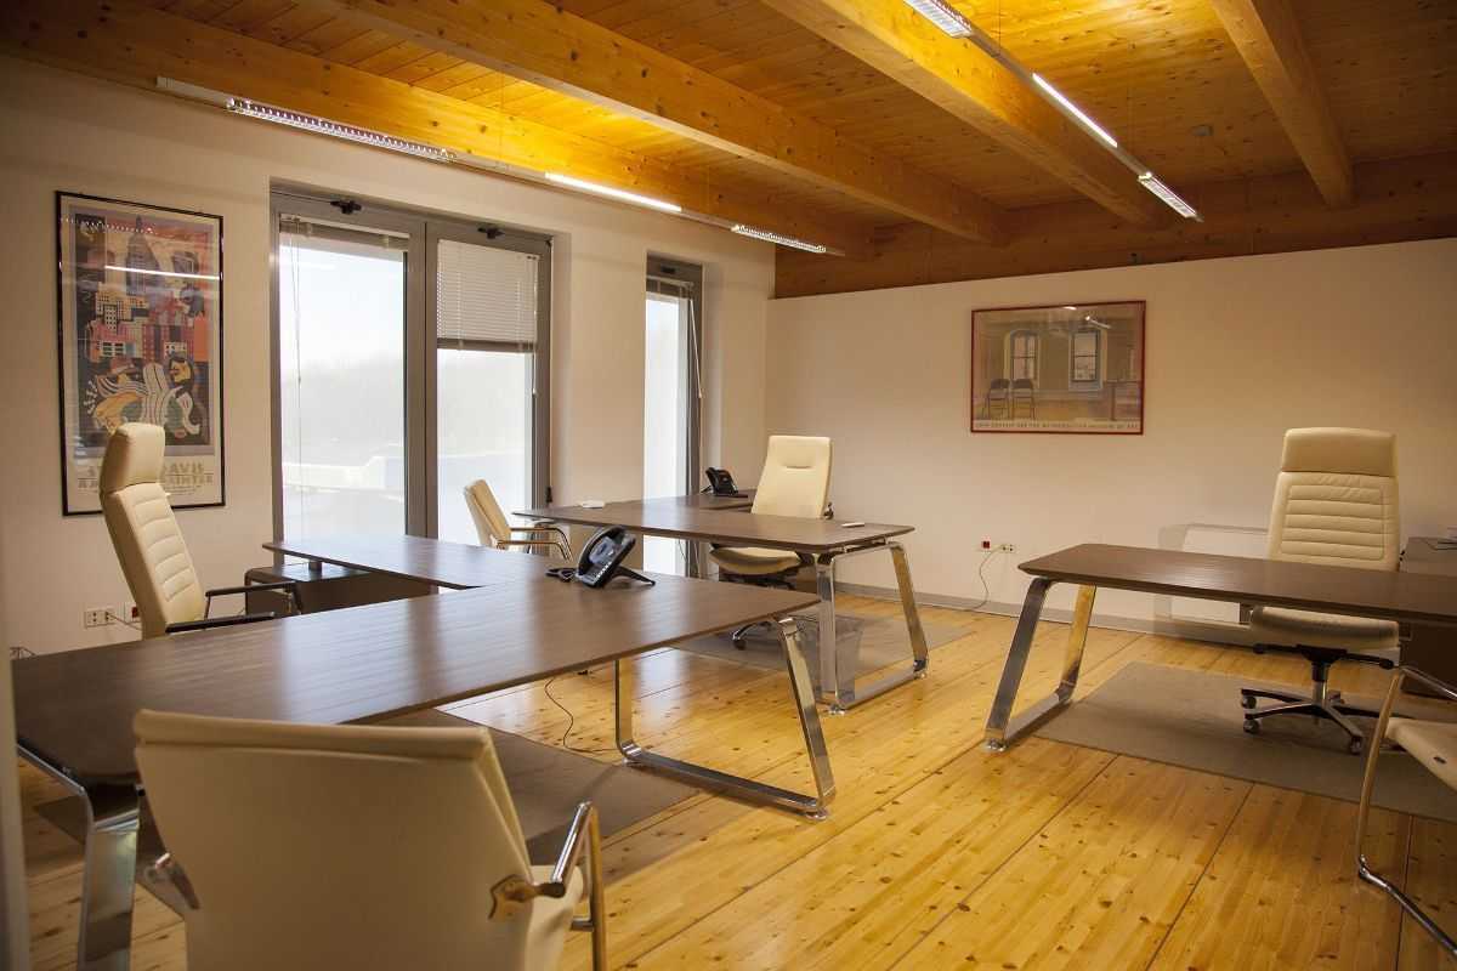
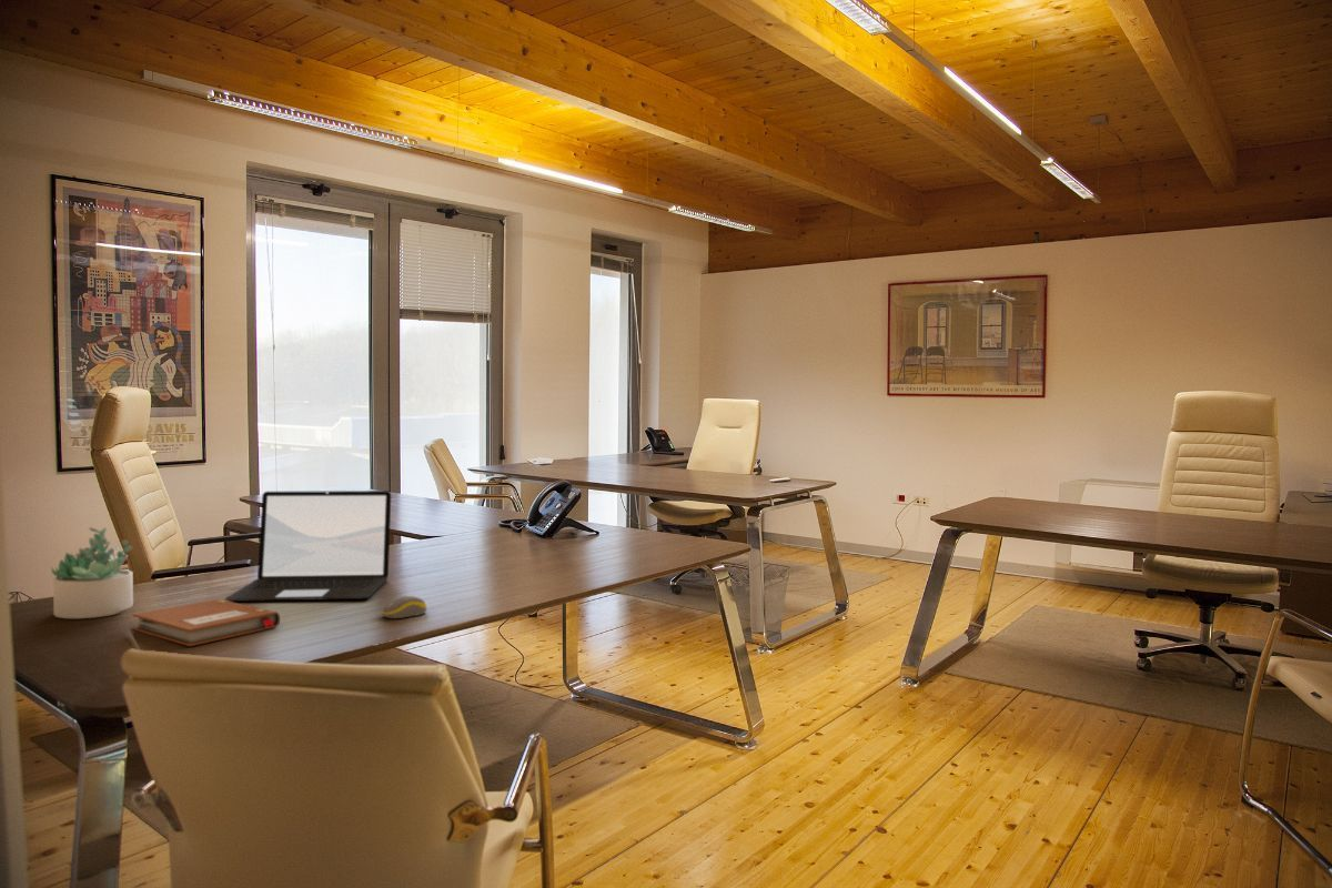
+ succulent plant (92, 569)
+ notebook (209, 620)
+ computer mouse (404, 605)
+ laptop (313, 543)
